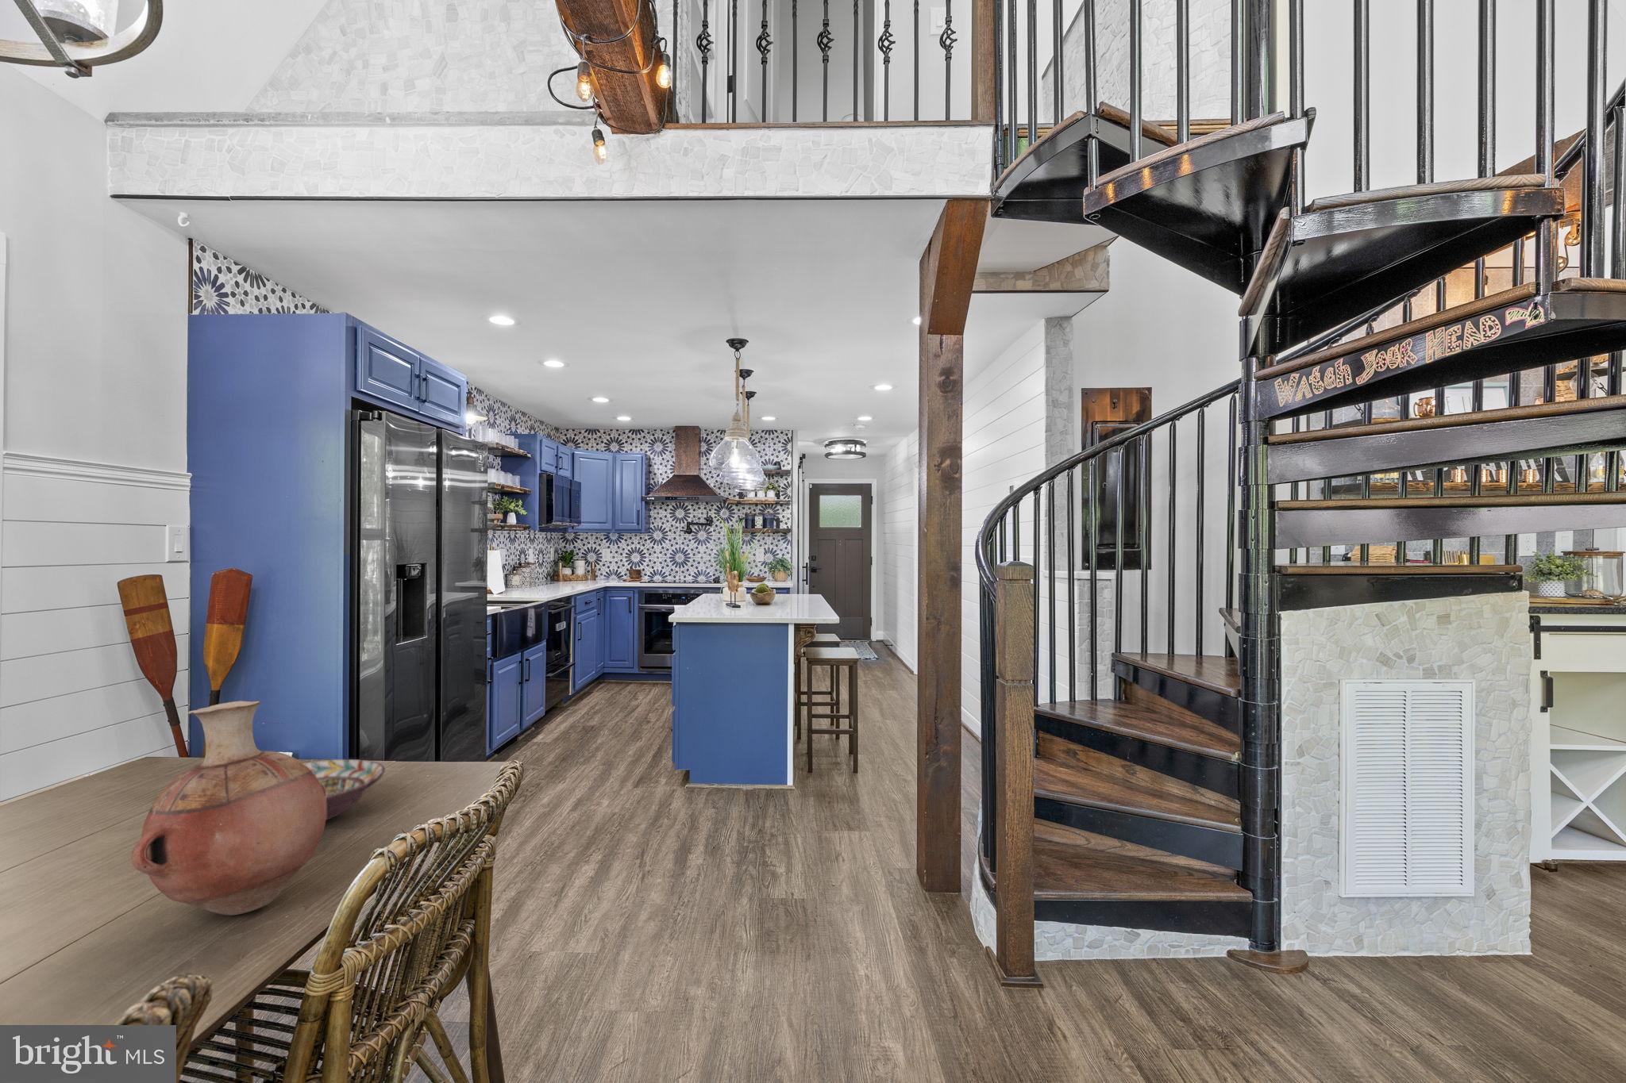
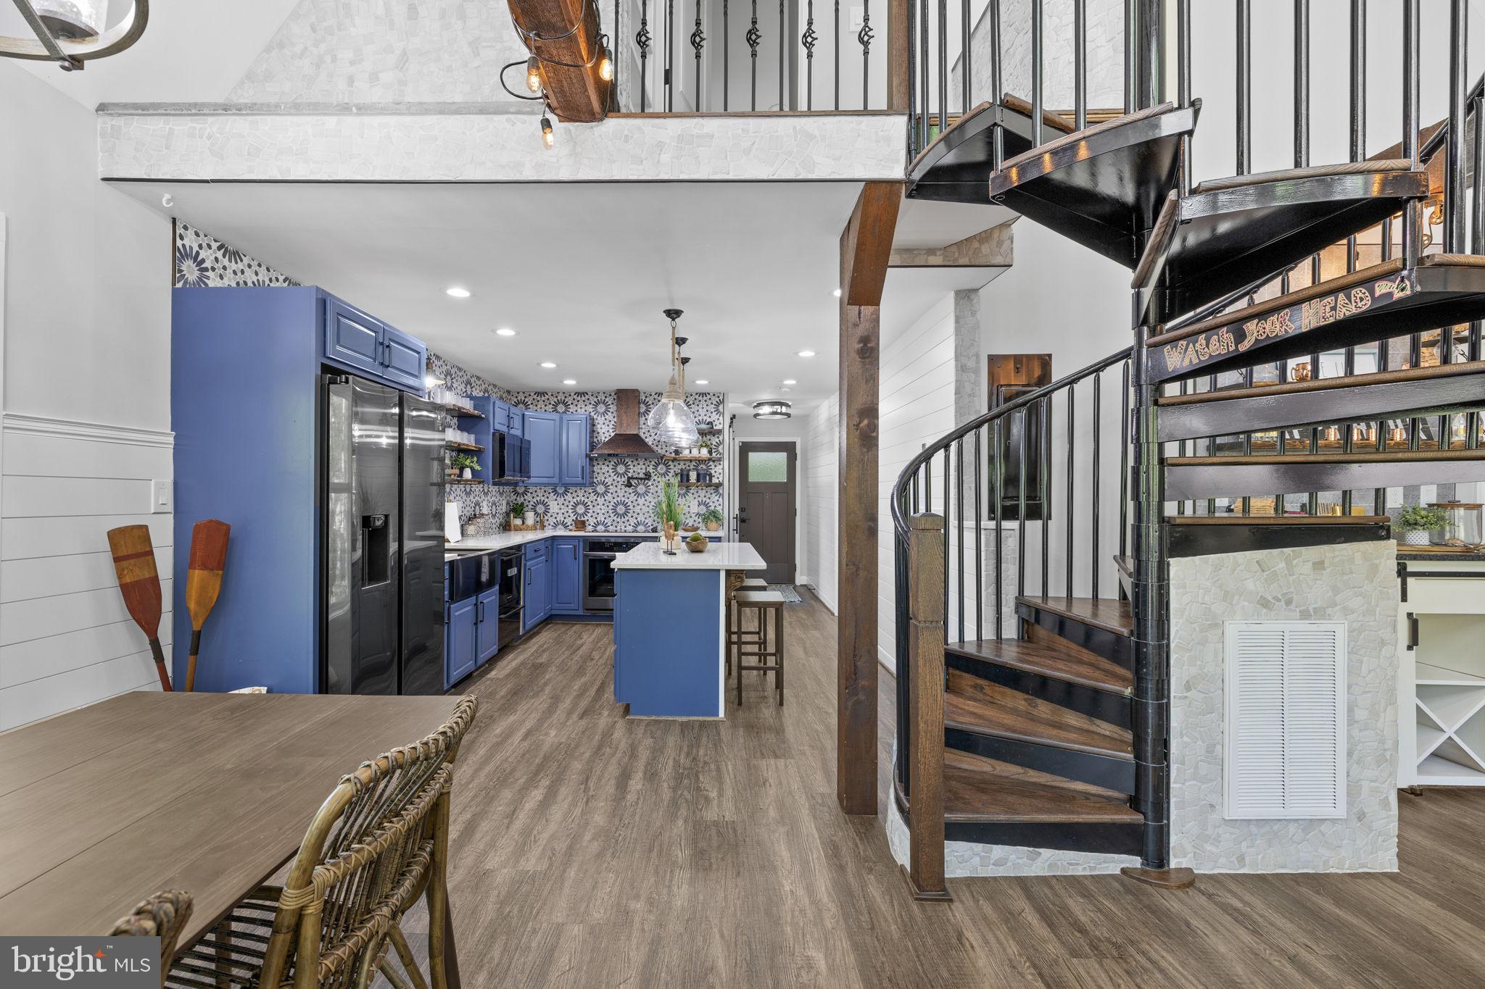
- decorative bowl (325, 798)
- vase (239, 805)
